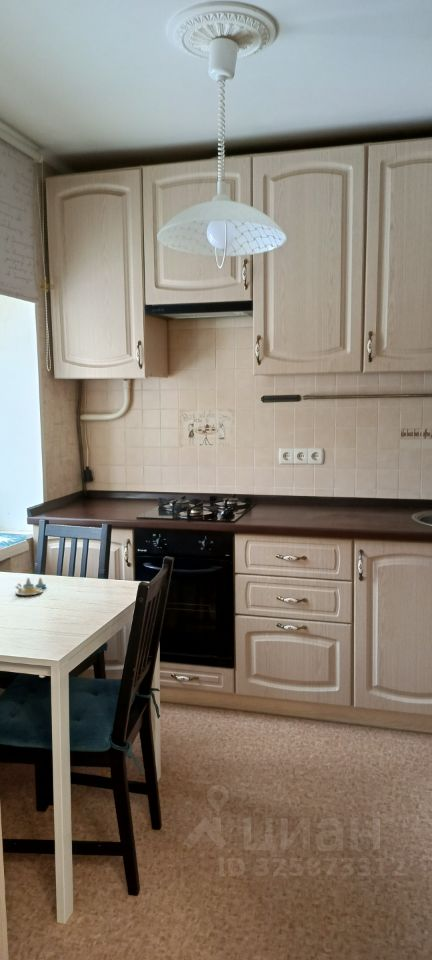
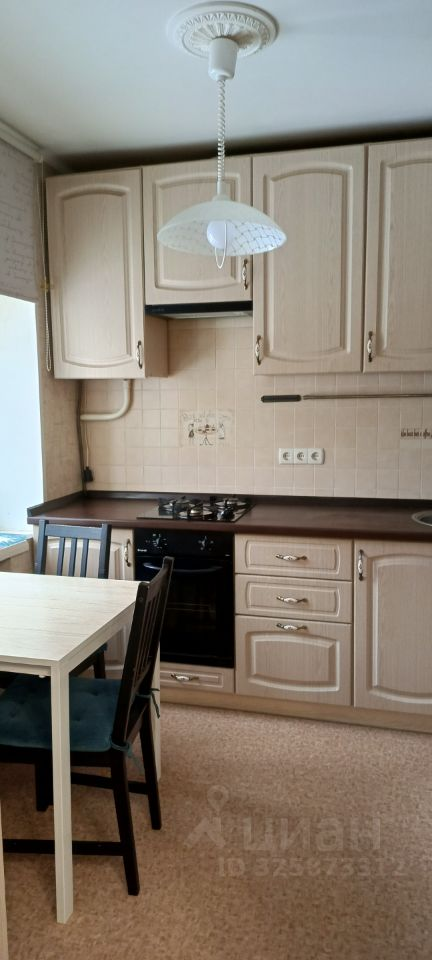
- salt and pepper shaker set (30, 585)
